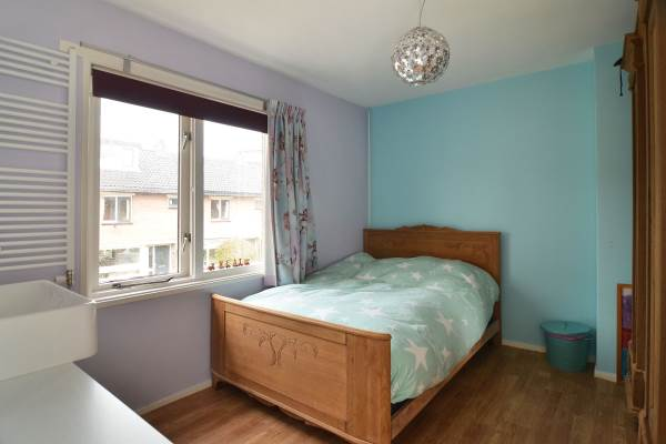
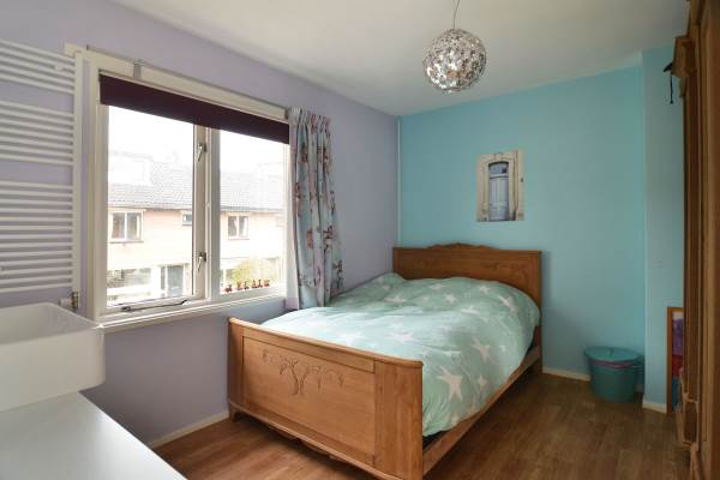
+ wall art (499, 187)
